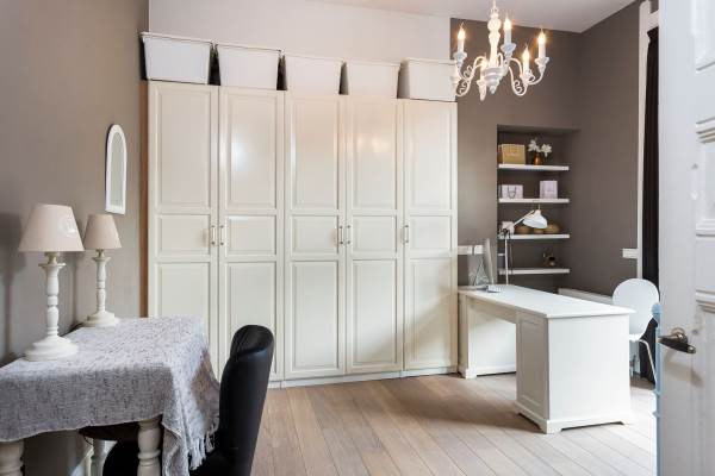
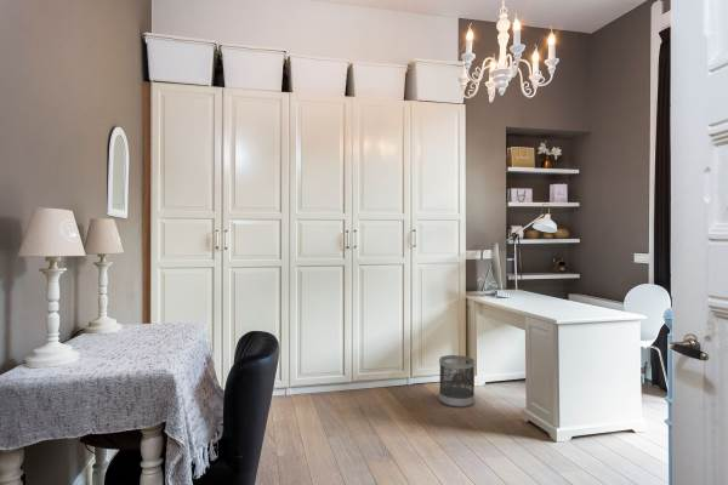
+ wastebasket (456, 380)
